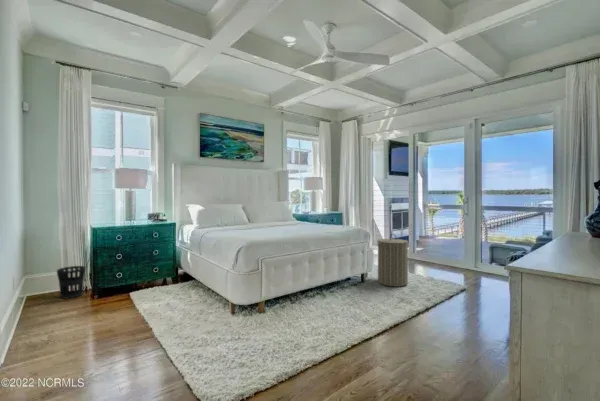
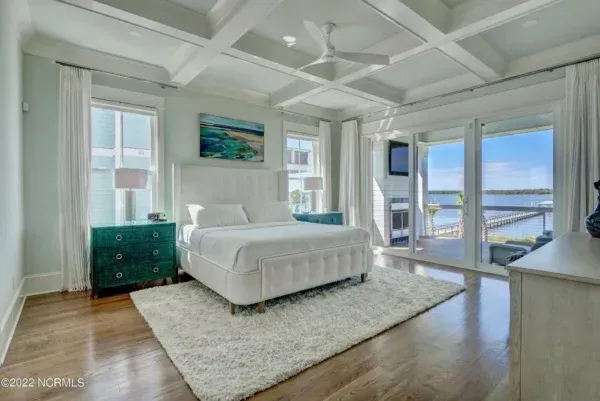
- wastebasket (71, 281)
- laundry hamper (392, 258)
